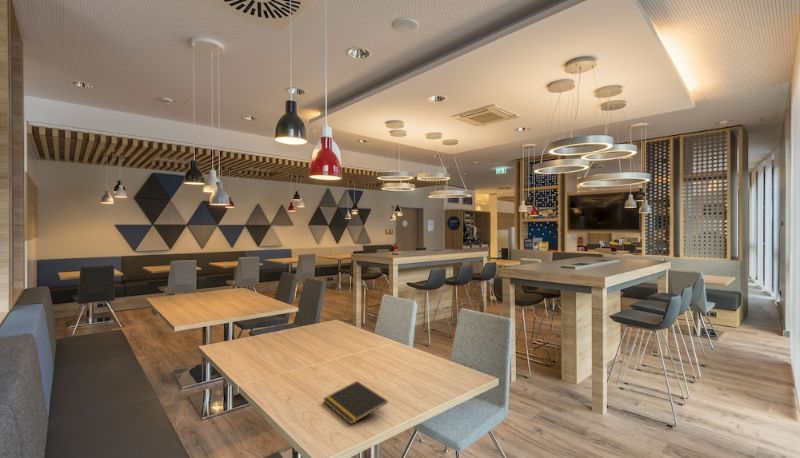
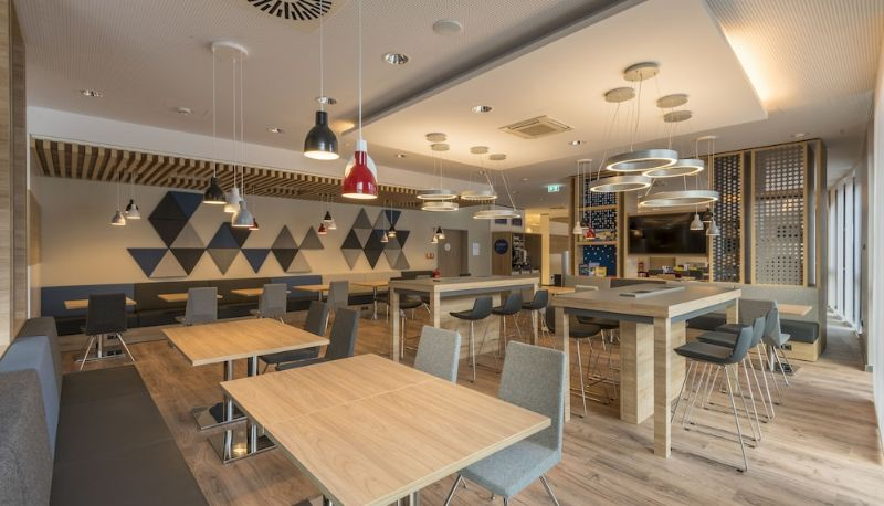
- notepad (354, 400)
